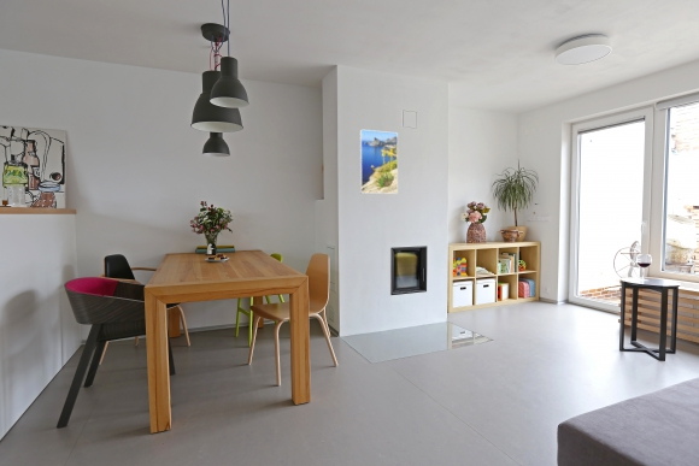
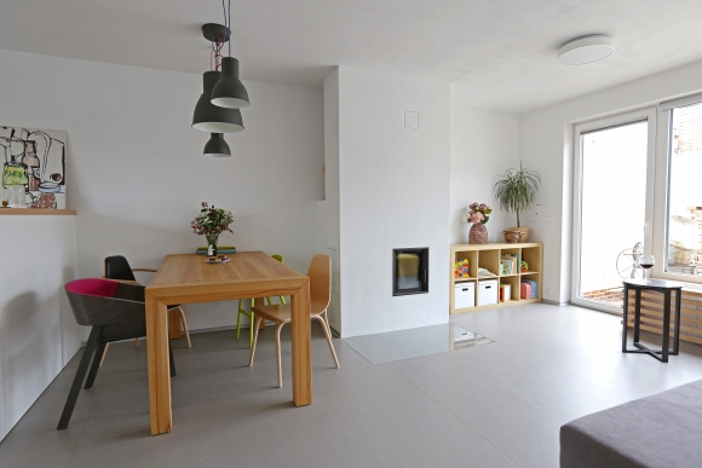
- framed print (378, 163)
